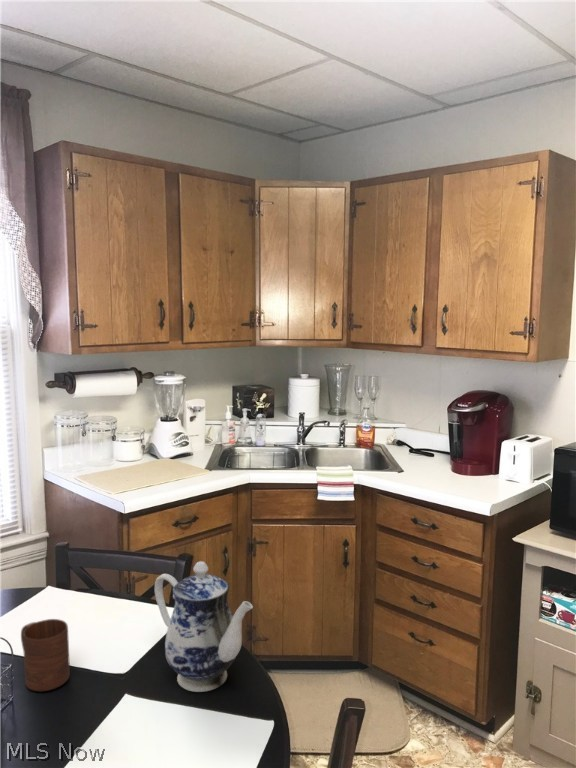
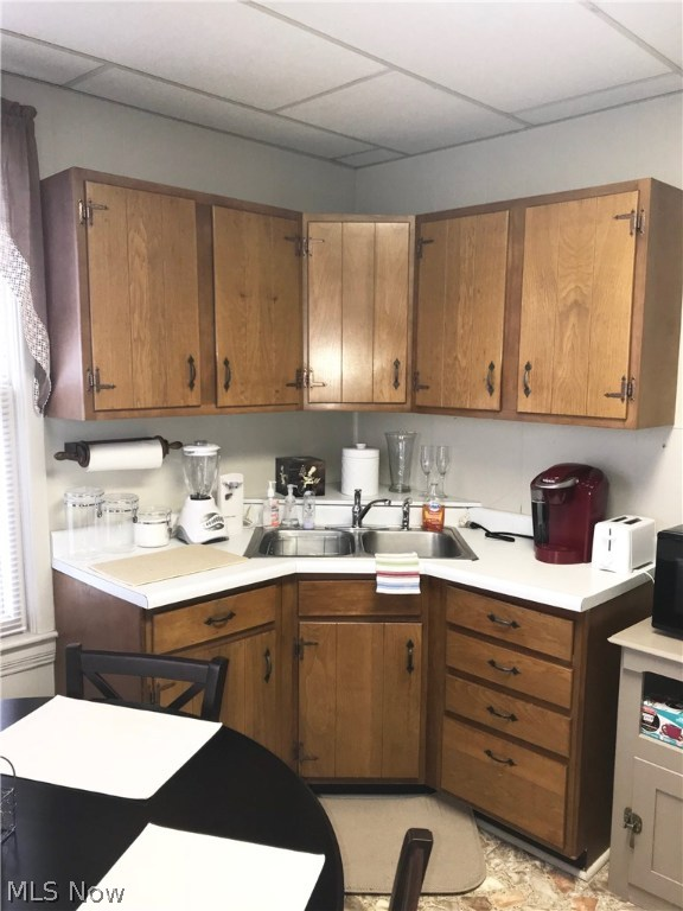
- teapot (201, 620)
- cup (41, 653)
